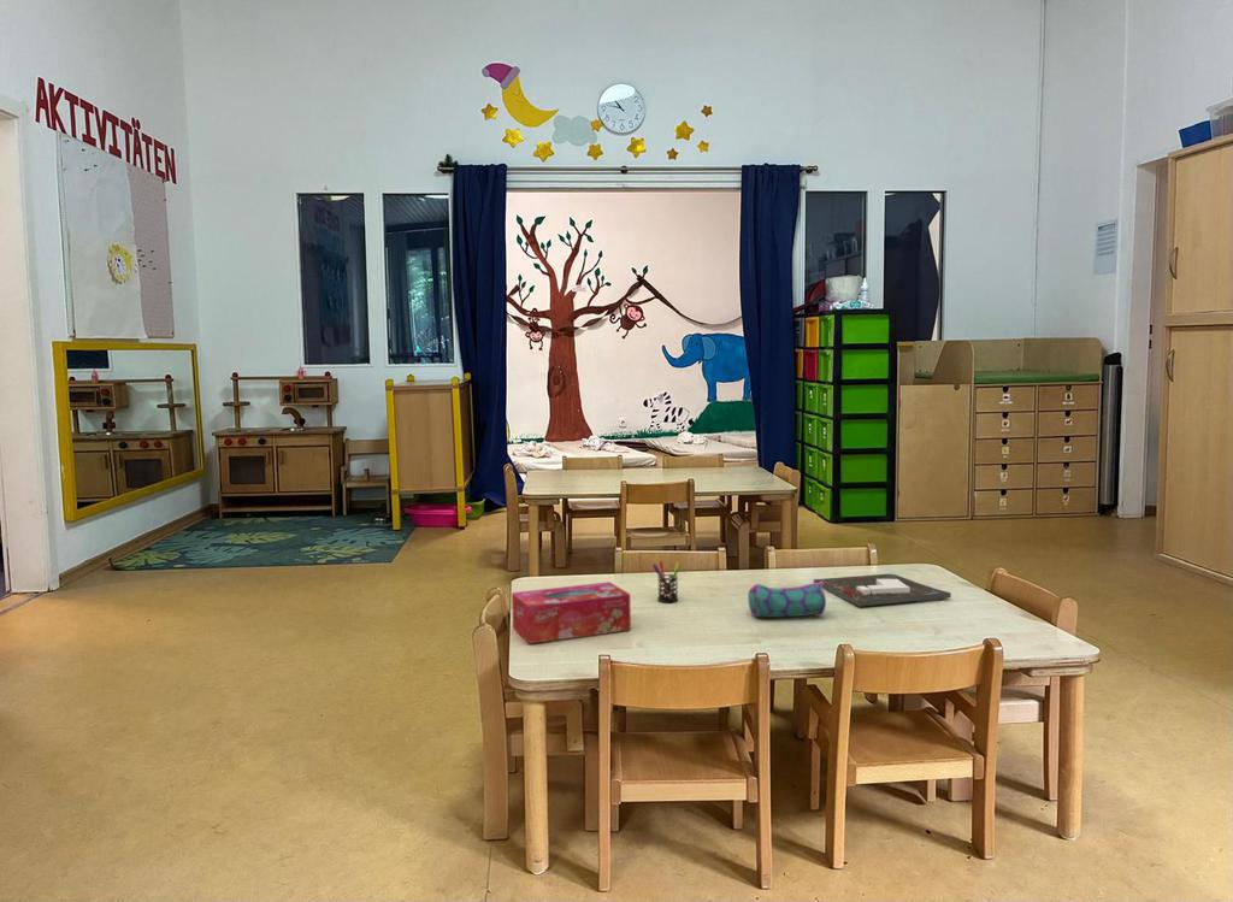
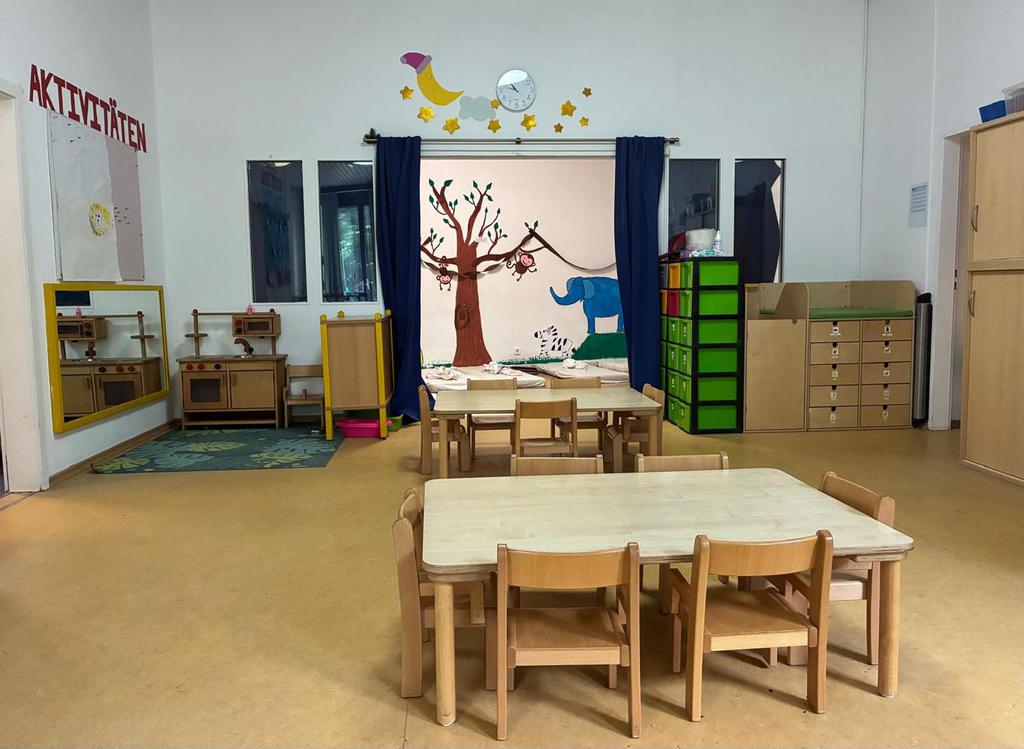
- tissue box (571, 611)
- pencil case (786, 599)
- pen holder (668, 579)
- board game (877, 586)
